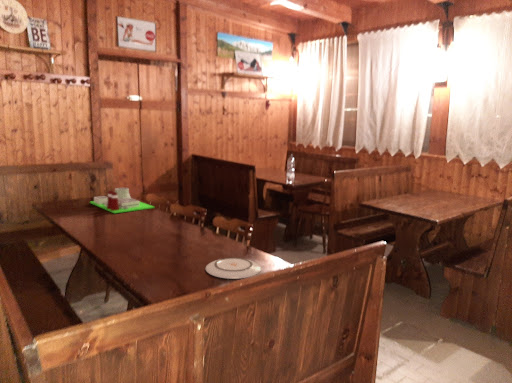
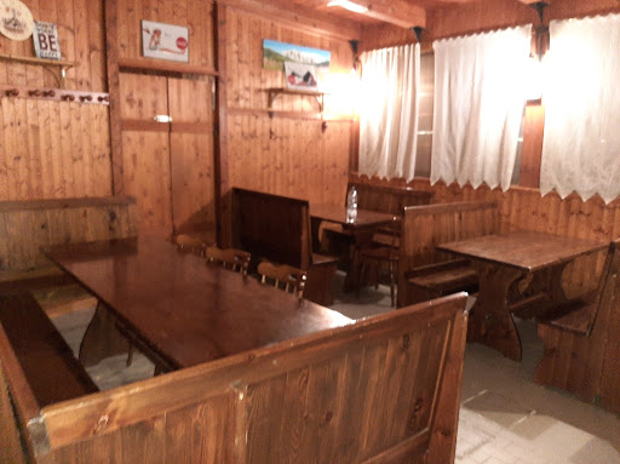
- architectural model (121, 196)
- plate (233, 266)
